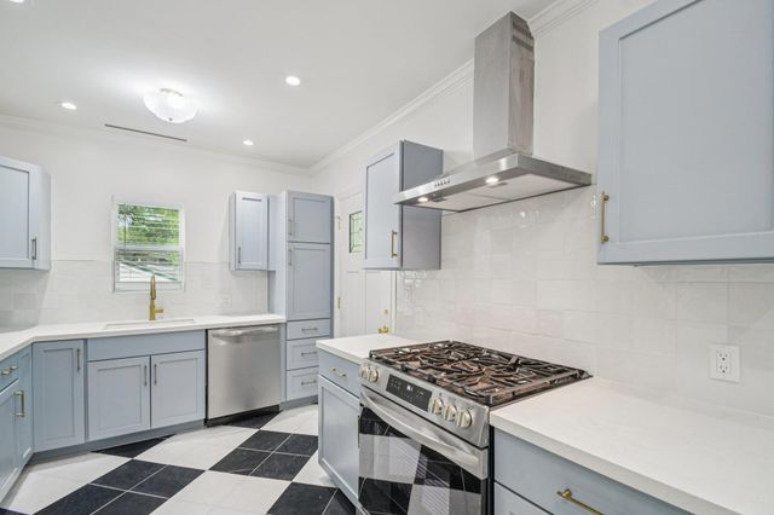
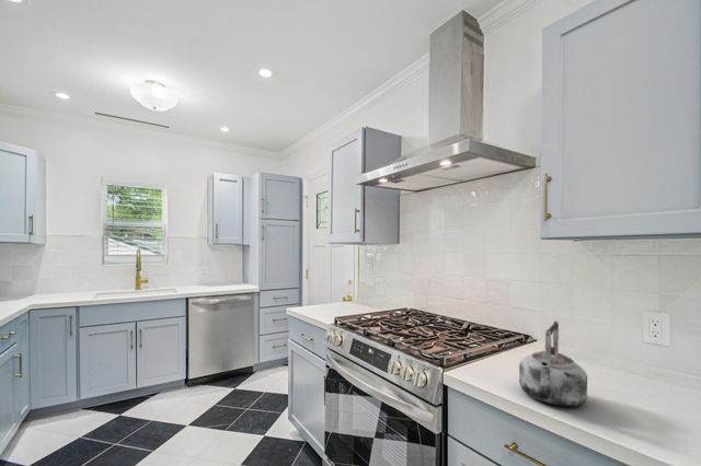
+ kettle (550, 362)
